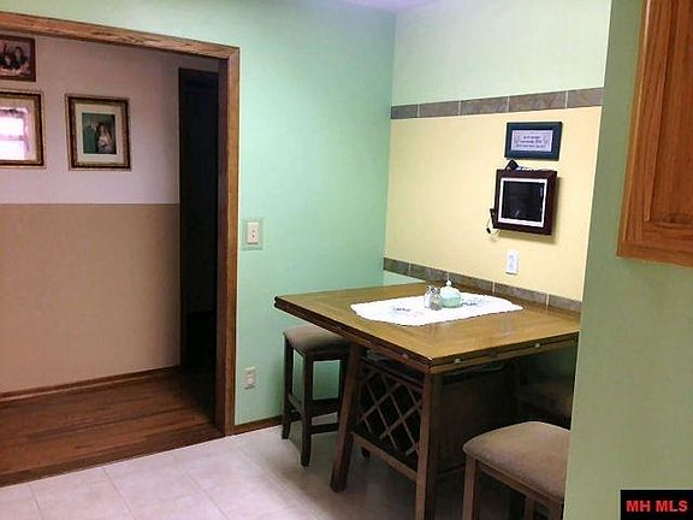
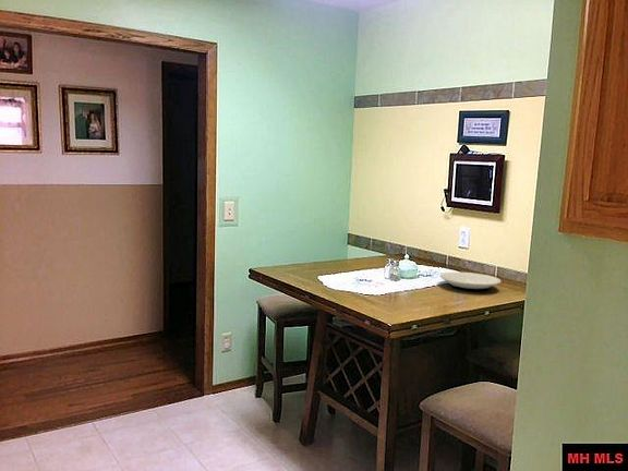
+ plate (469, 281)
